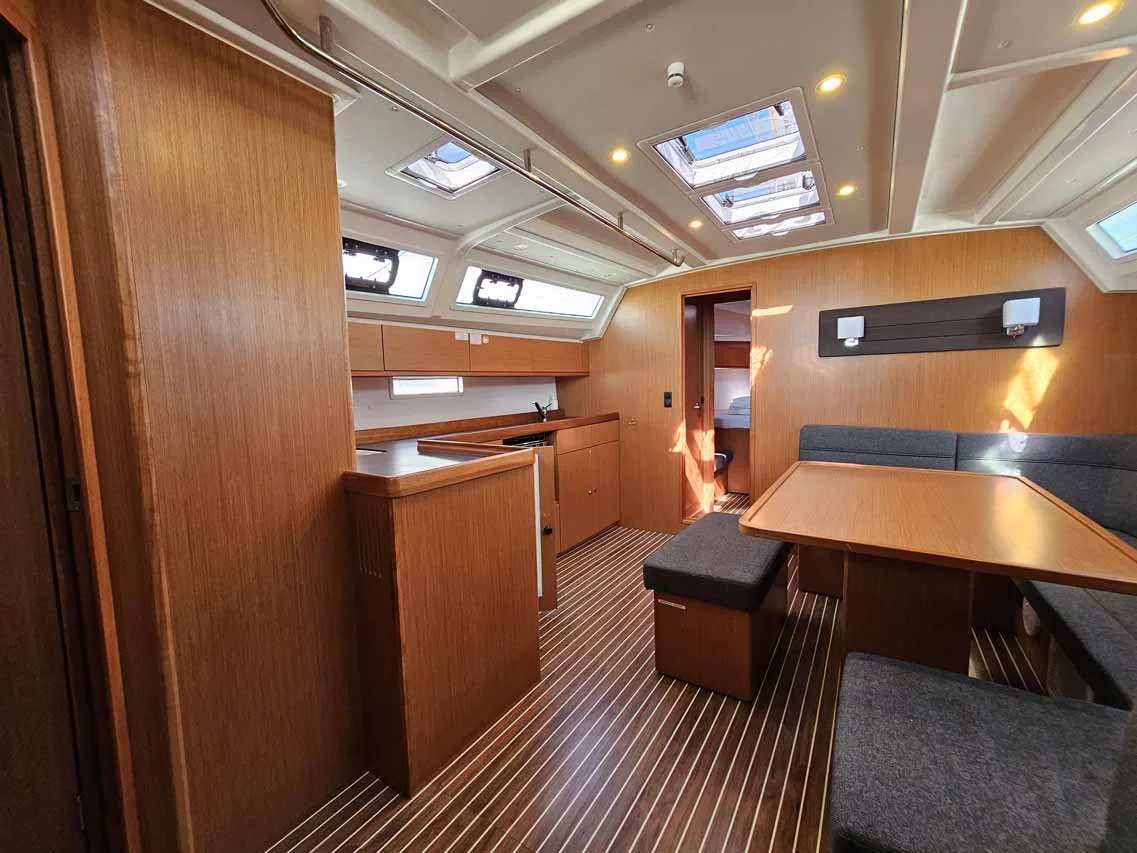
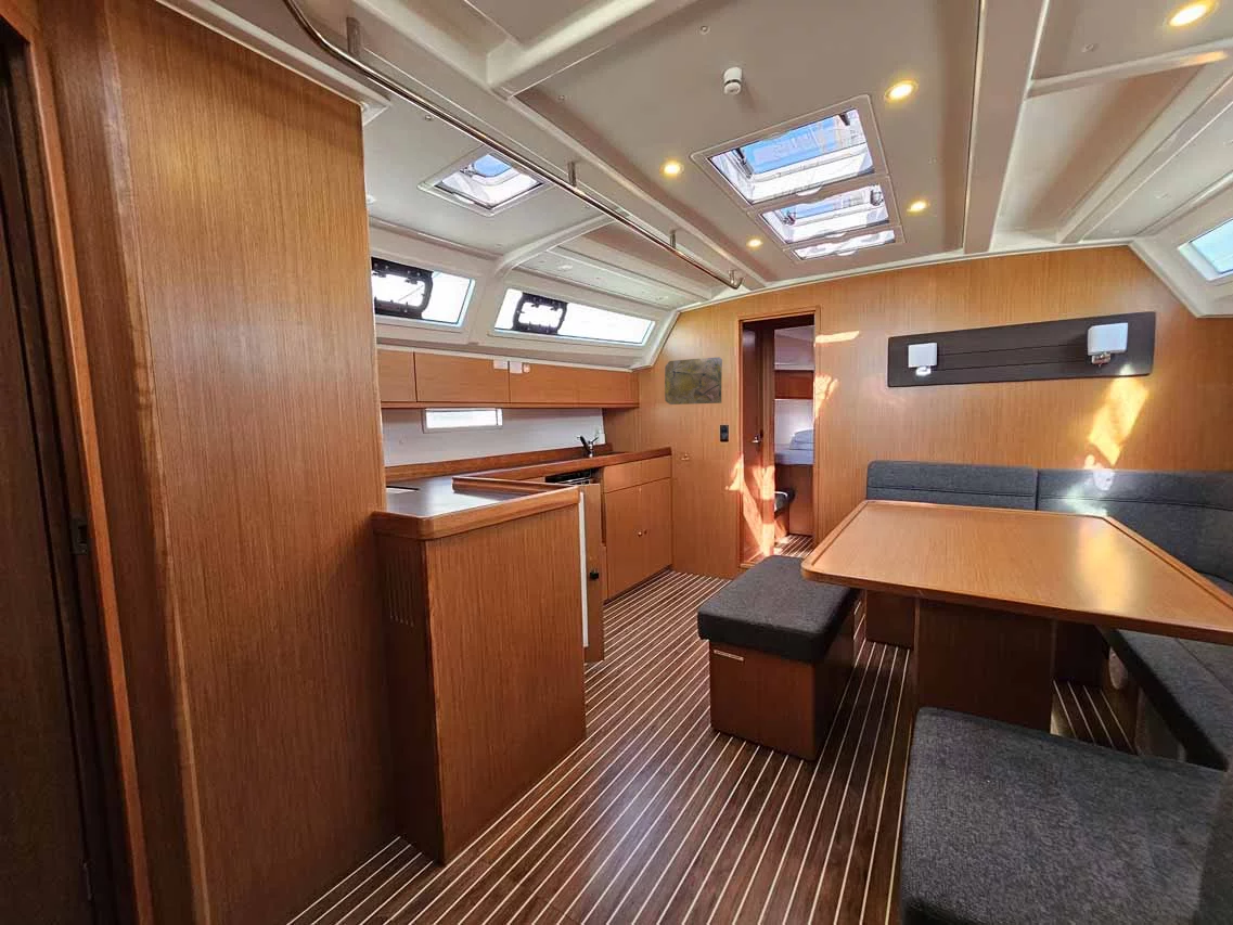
+ decorative map (692, 381)
